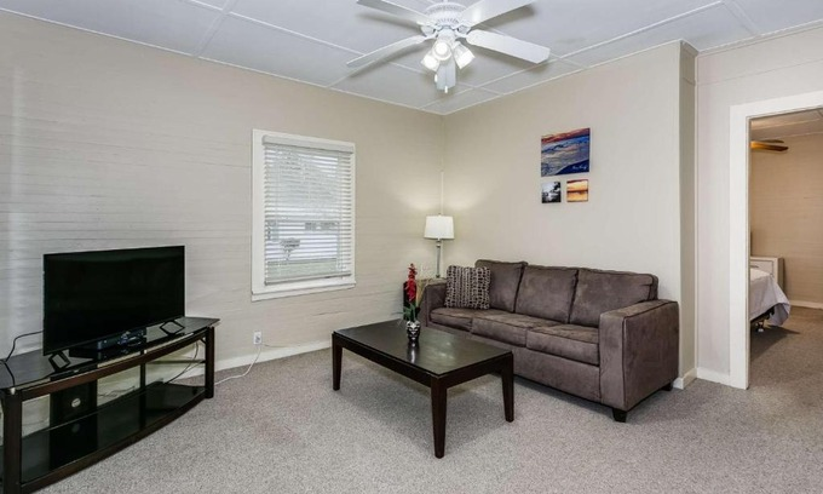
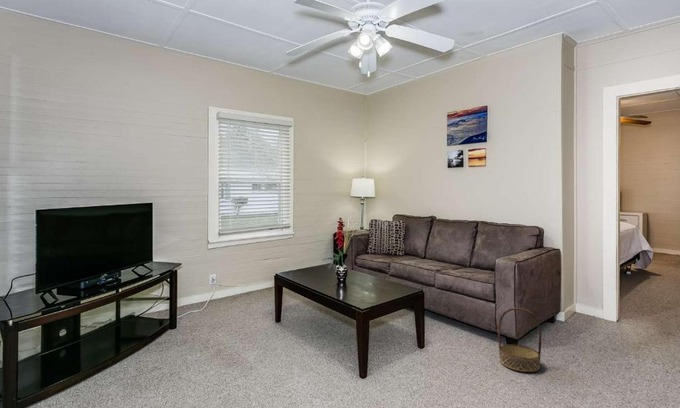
+ basket (519, 345)
